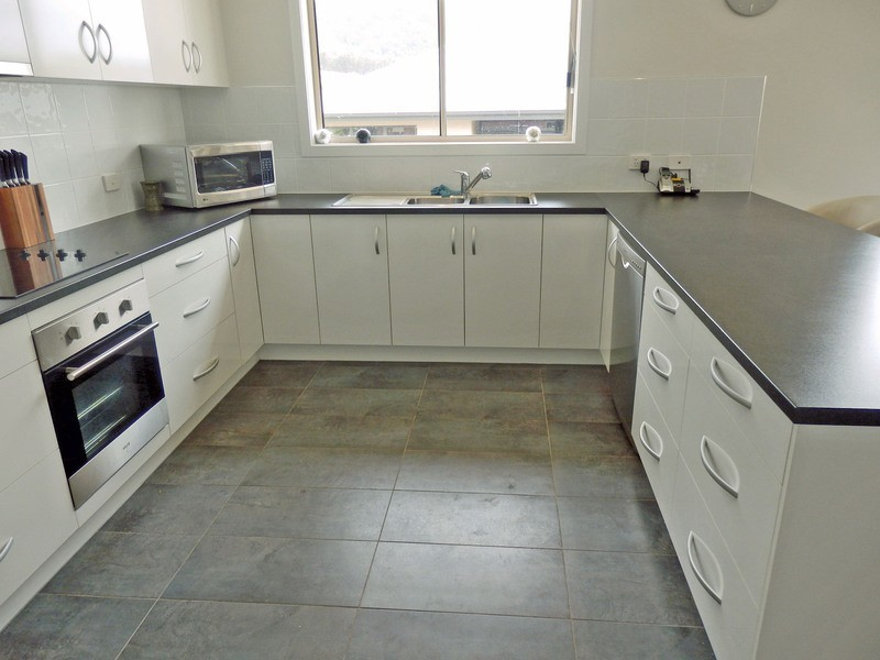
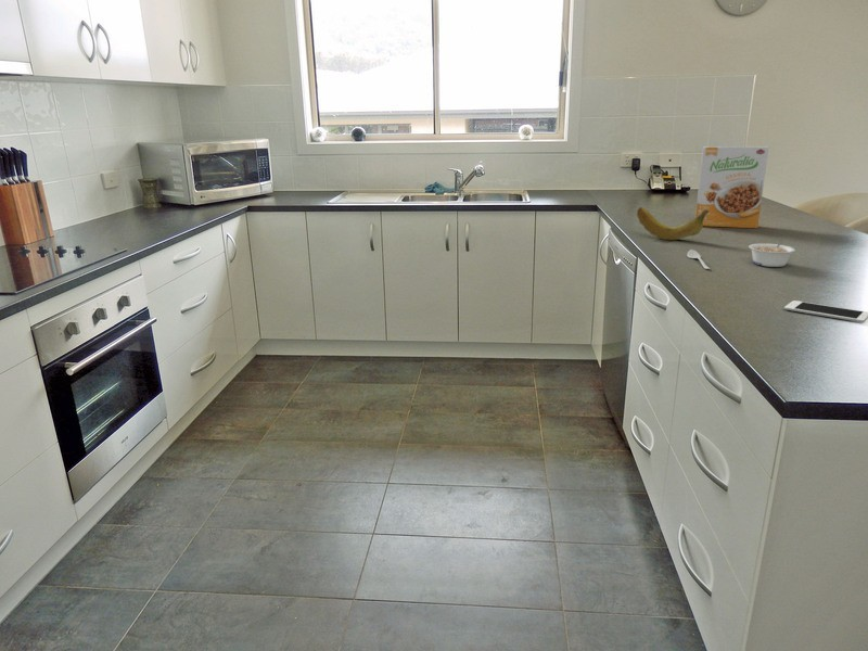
+ cereal box (729, 187)
+ fruit (669, 227)
+ spoon (699, 258)
+ legume (769, 253)
+ cell phone (826, 310)
